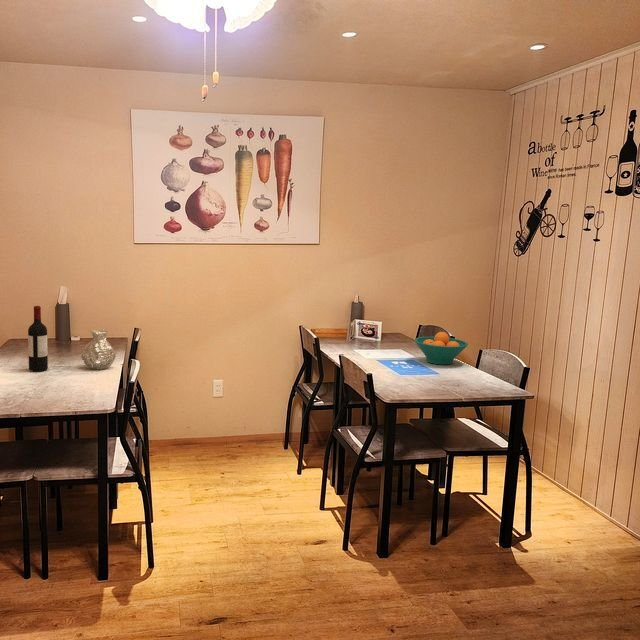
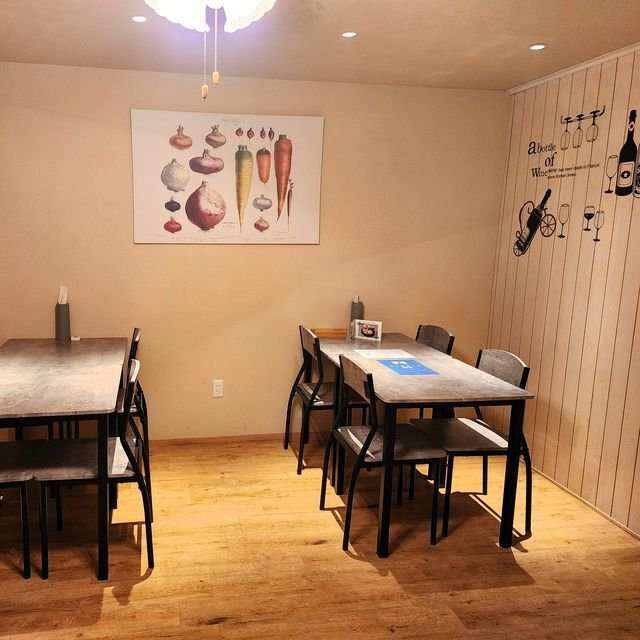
- fruit bowl (440, 347)
- vase (98, 349)
- wine bottle (37, 338)
